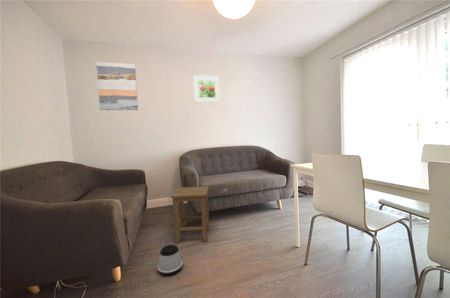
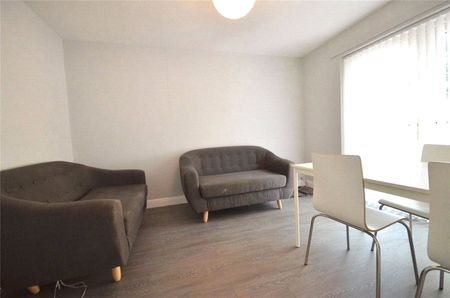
- wall art (117, 86)
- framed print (206, 89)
- stool (192, 216)
- speaker (169, 258)
